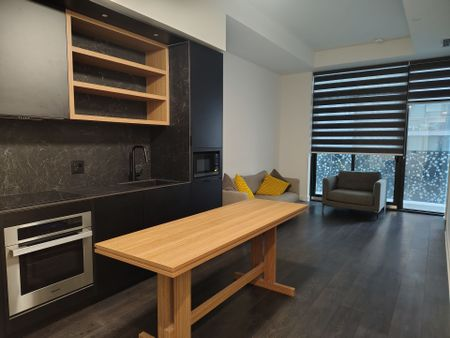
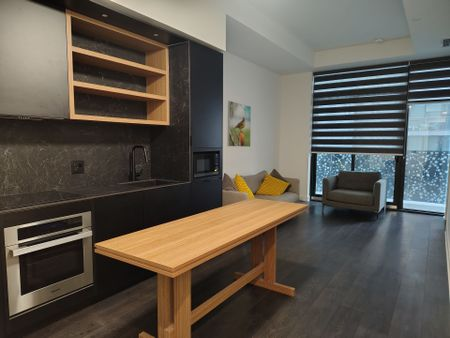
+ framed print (239, 125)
